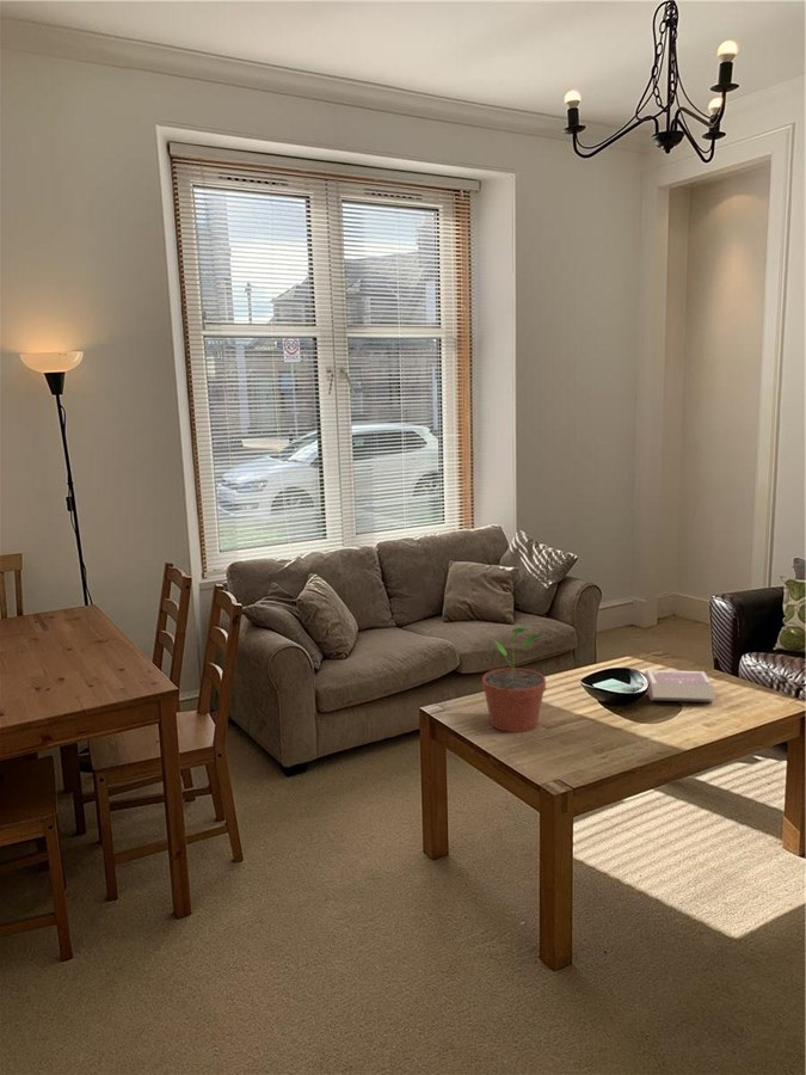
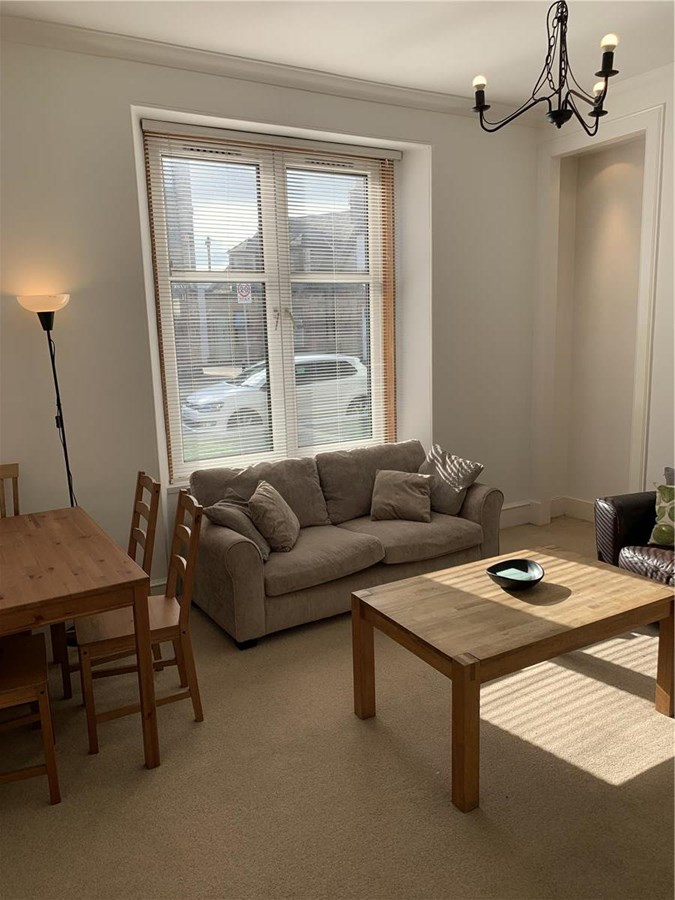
- book (677, 684)
- potted plant (513, 671)
